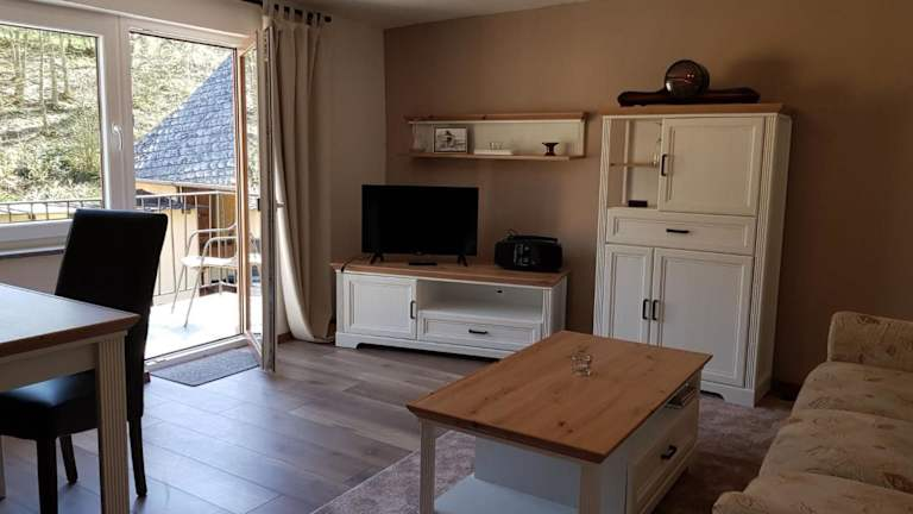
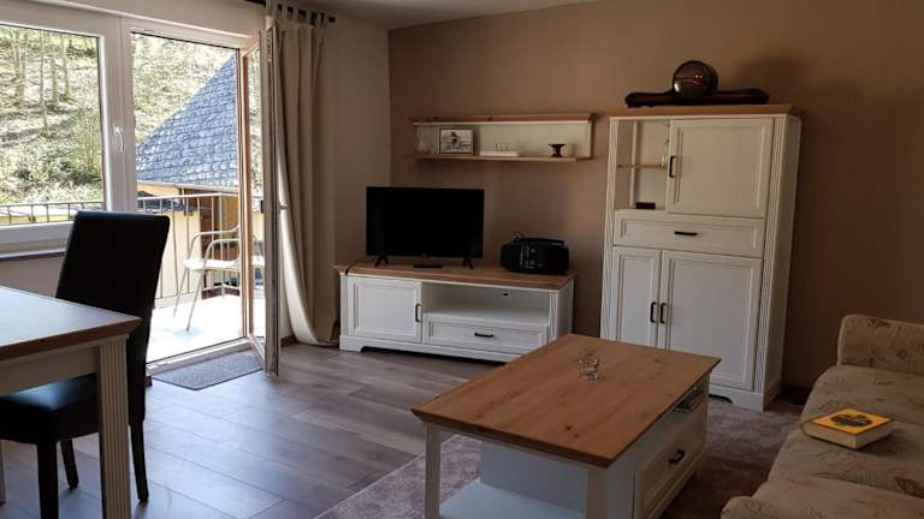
+ hardback book (846, 426)
